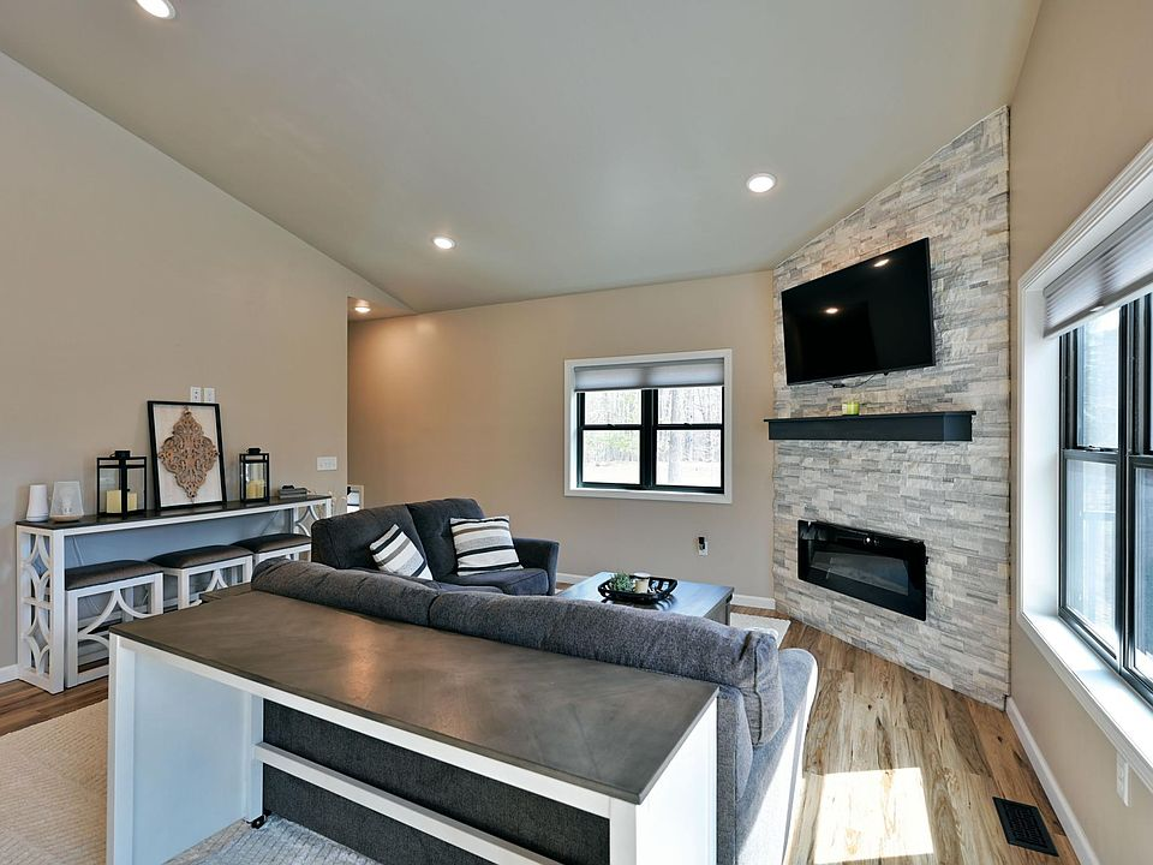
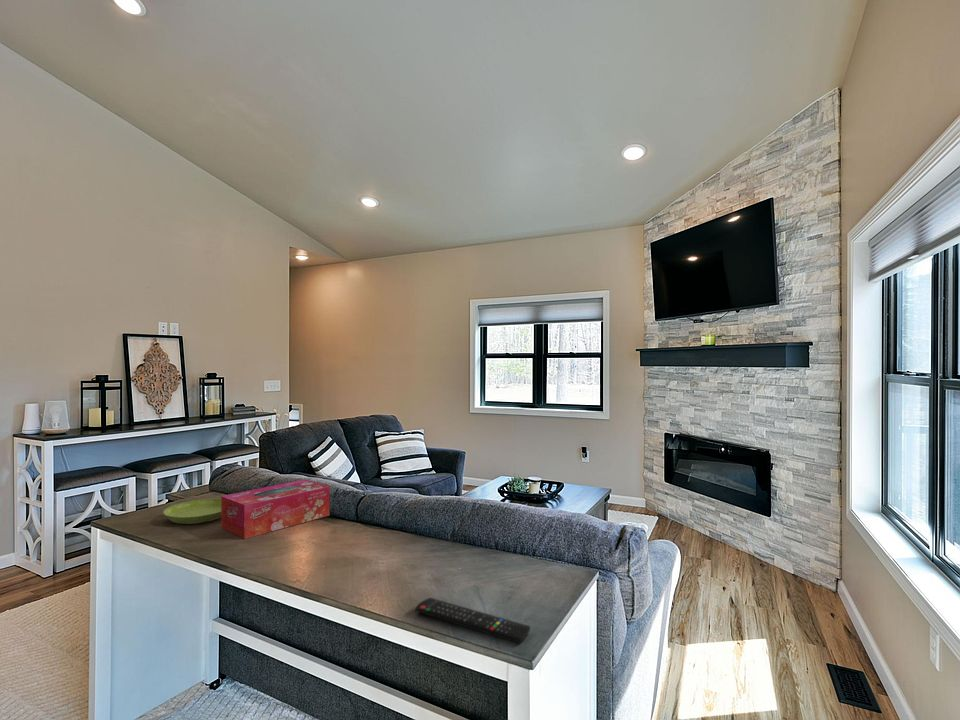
+ saucer (199, 511)
+ tissue box (277, 506)
+ remote control (469, 619)
